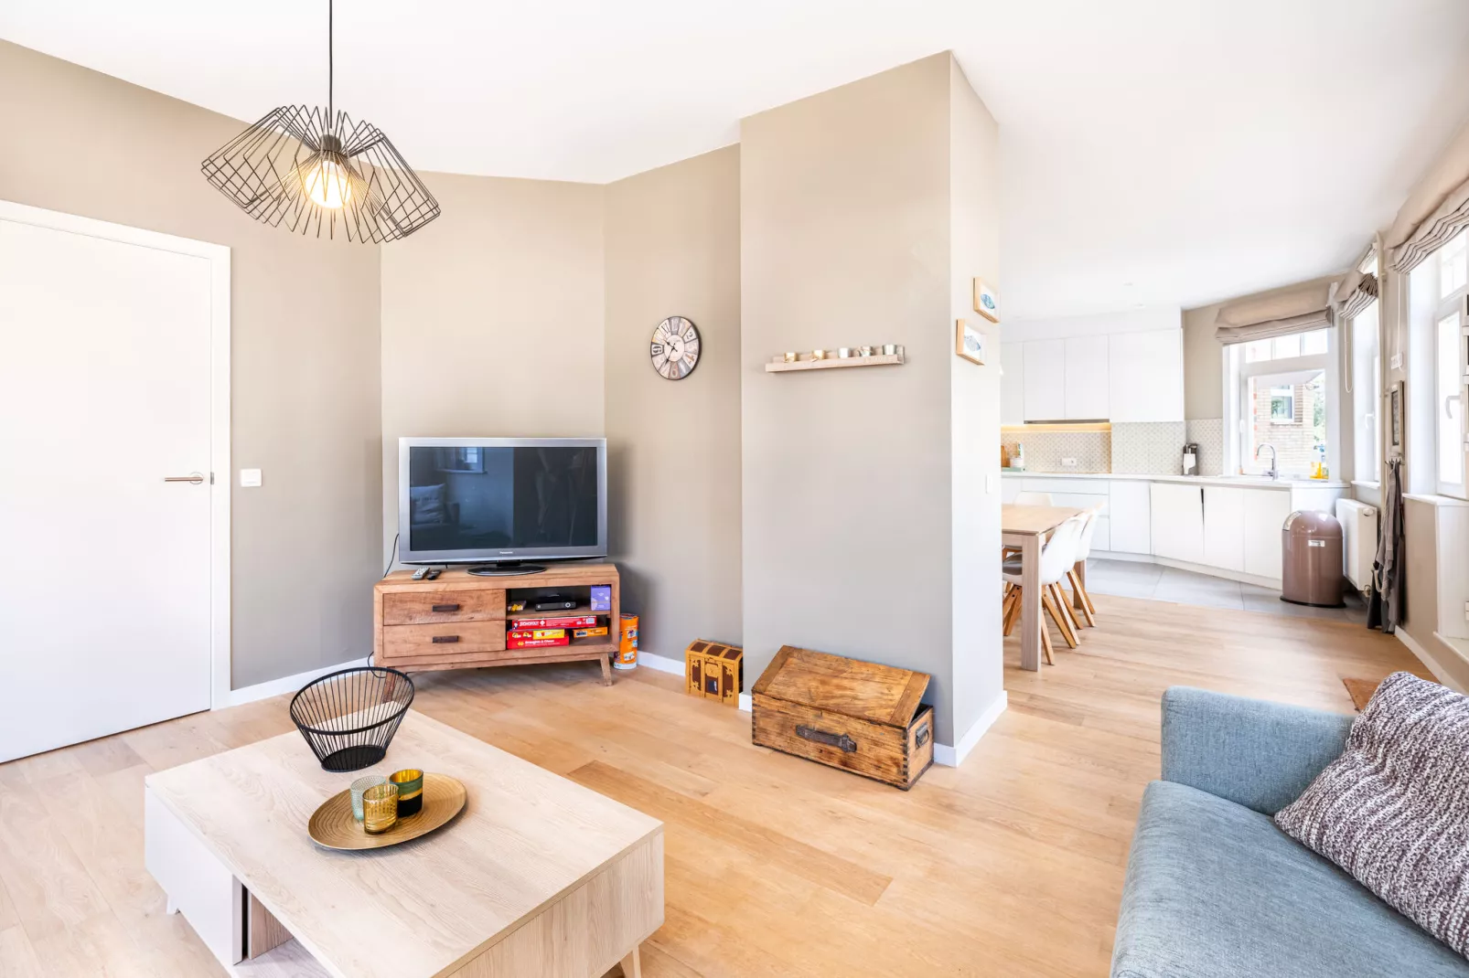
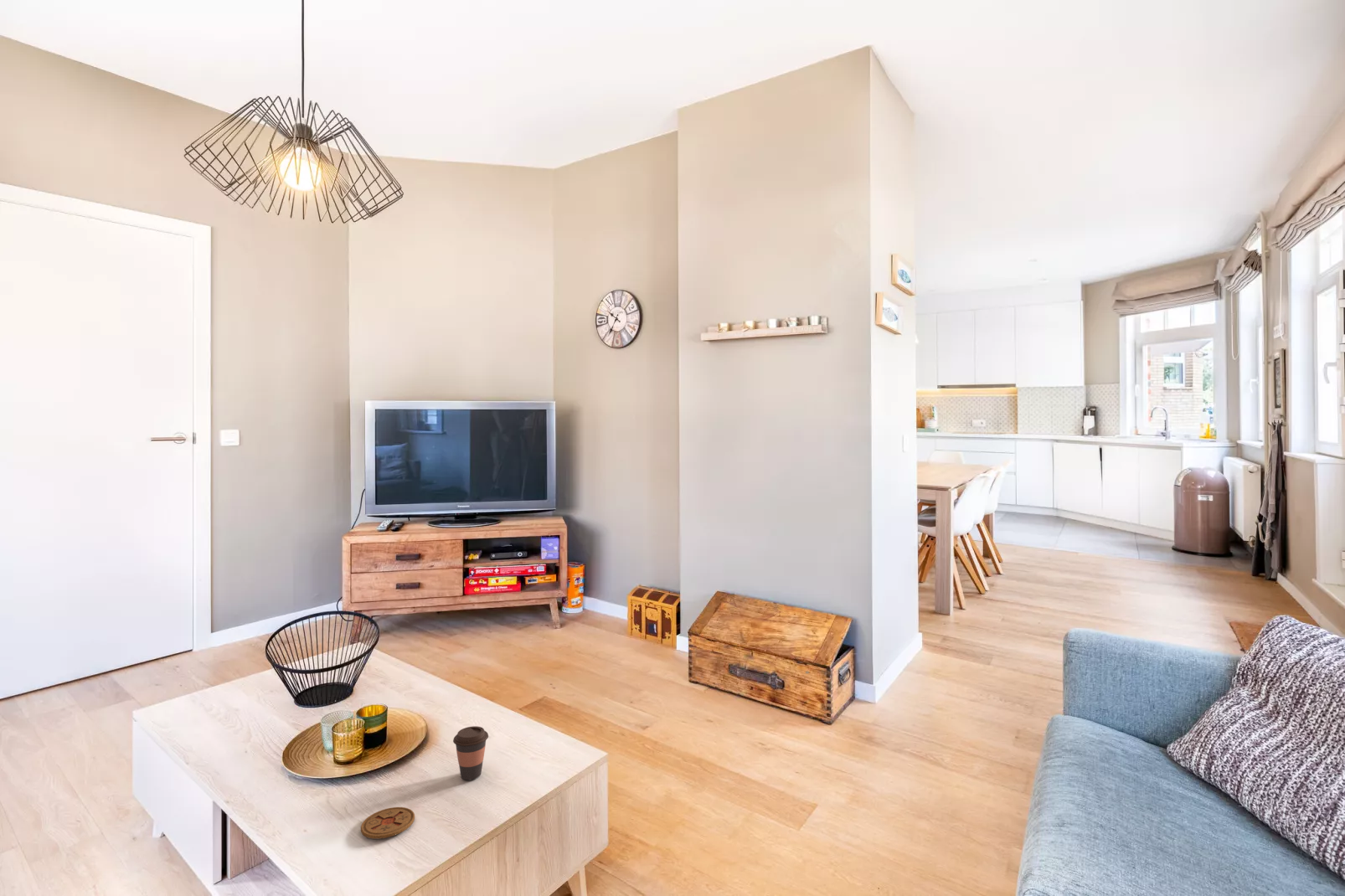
+ coffee cup (471, 753)
+ coaster (388, 822)
